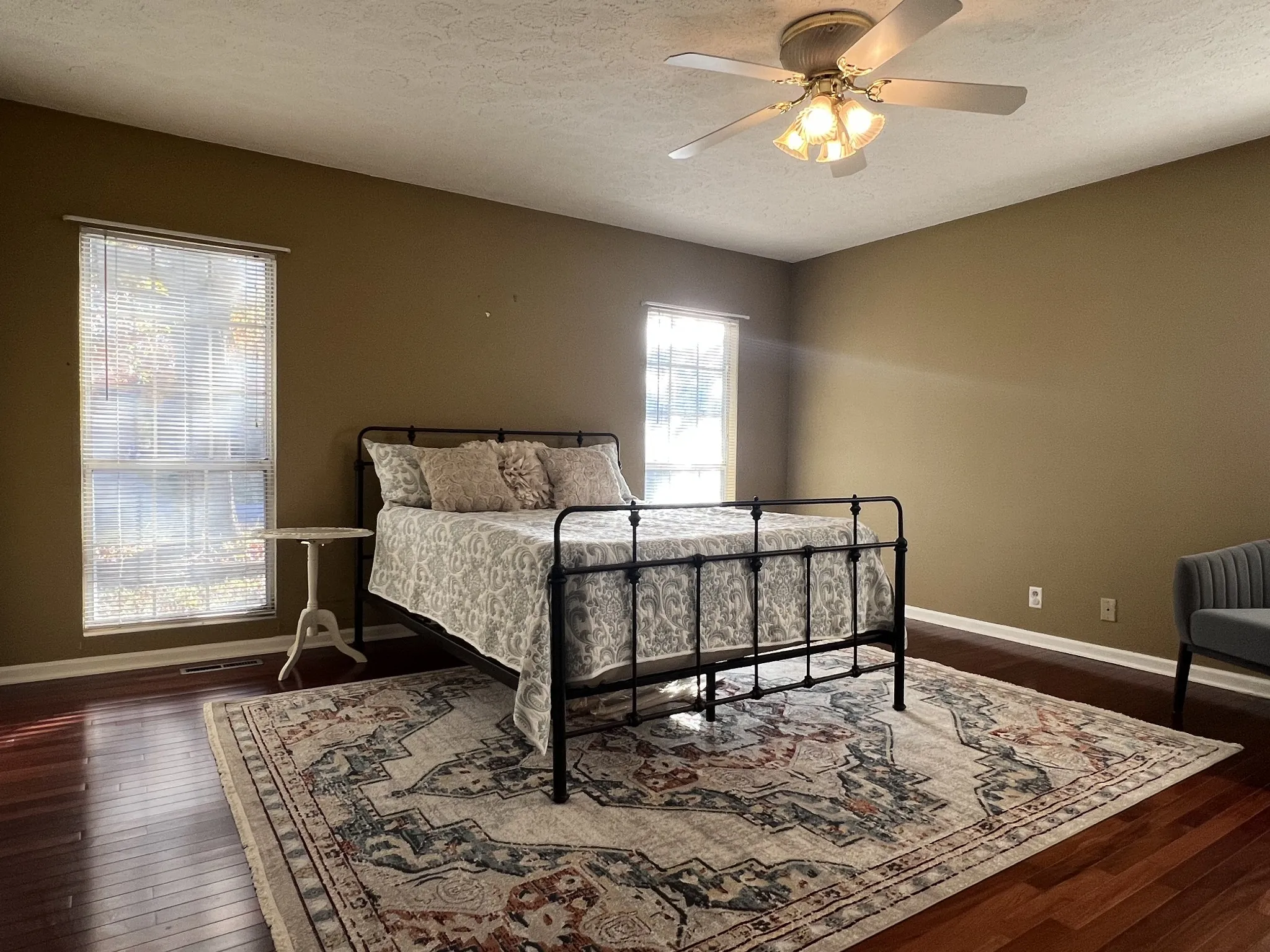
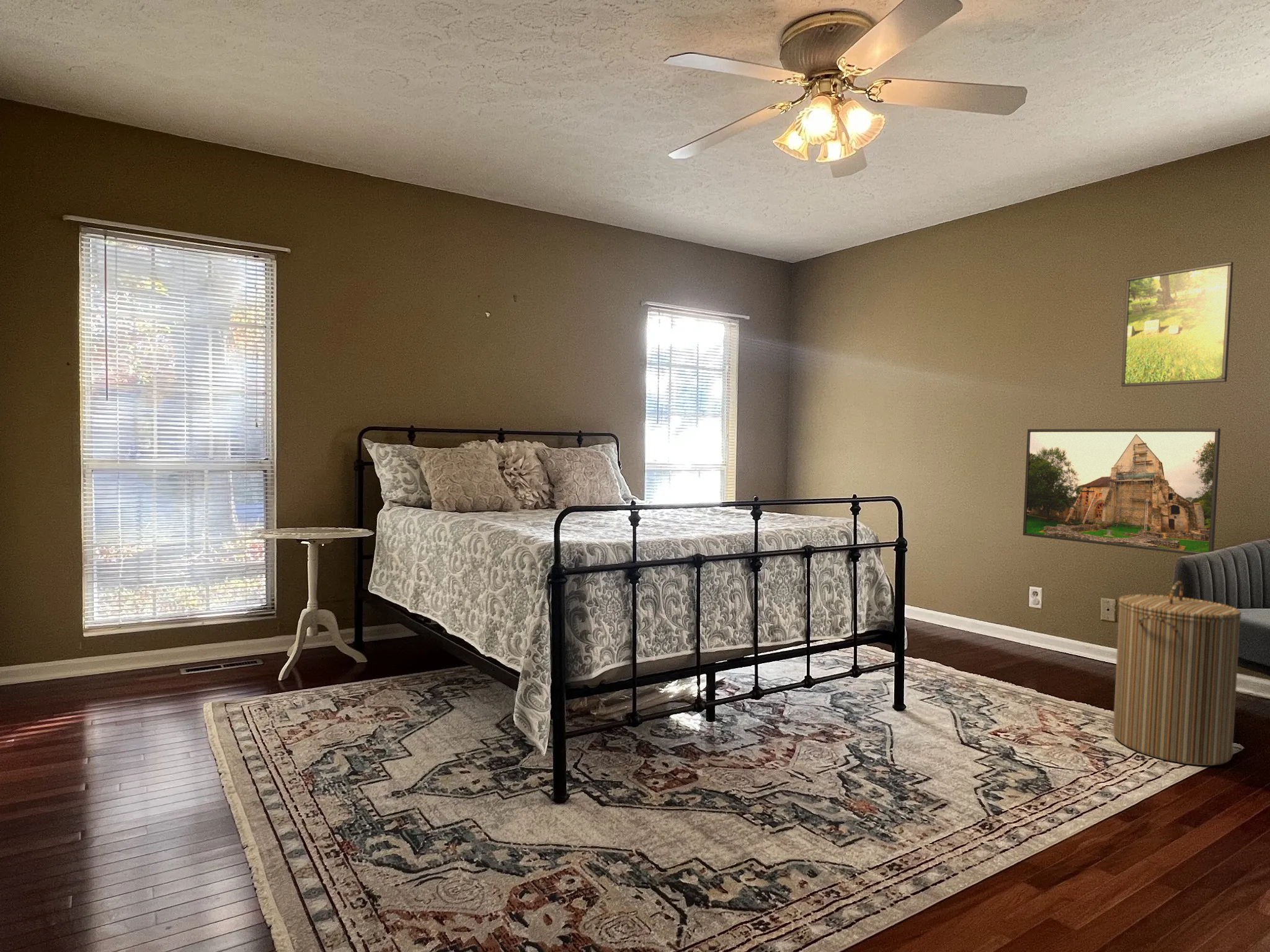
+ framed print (1112, 487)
+ laundry hamper (1175, 663)
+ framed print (1174, 327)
